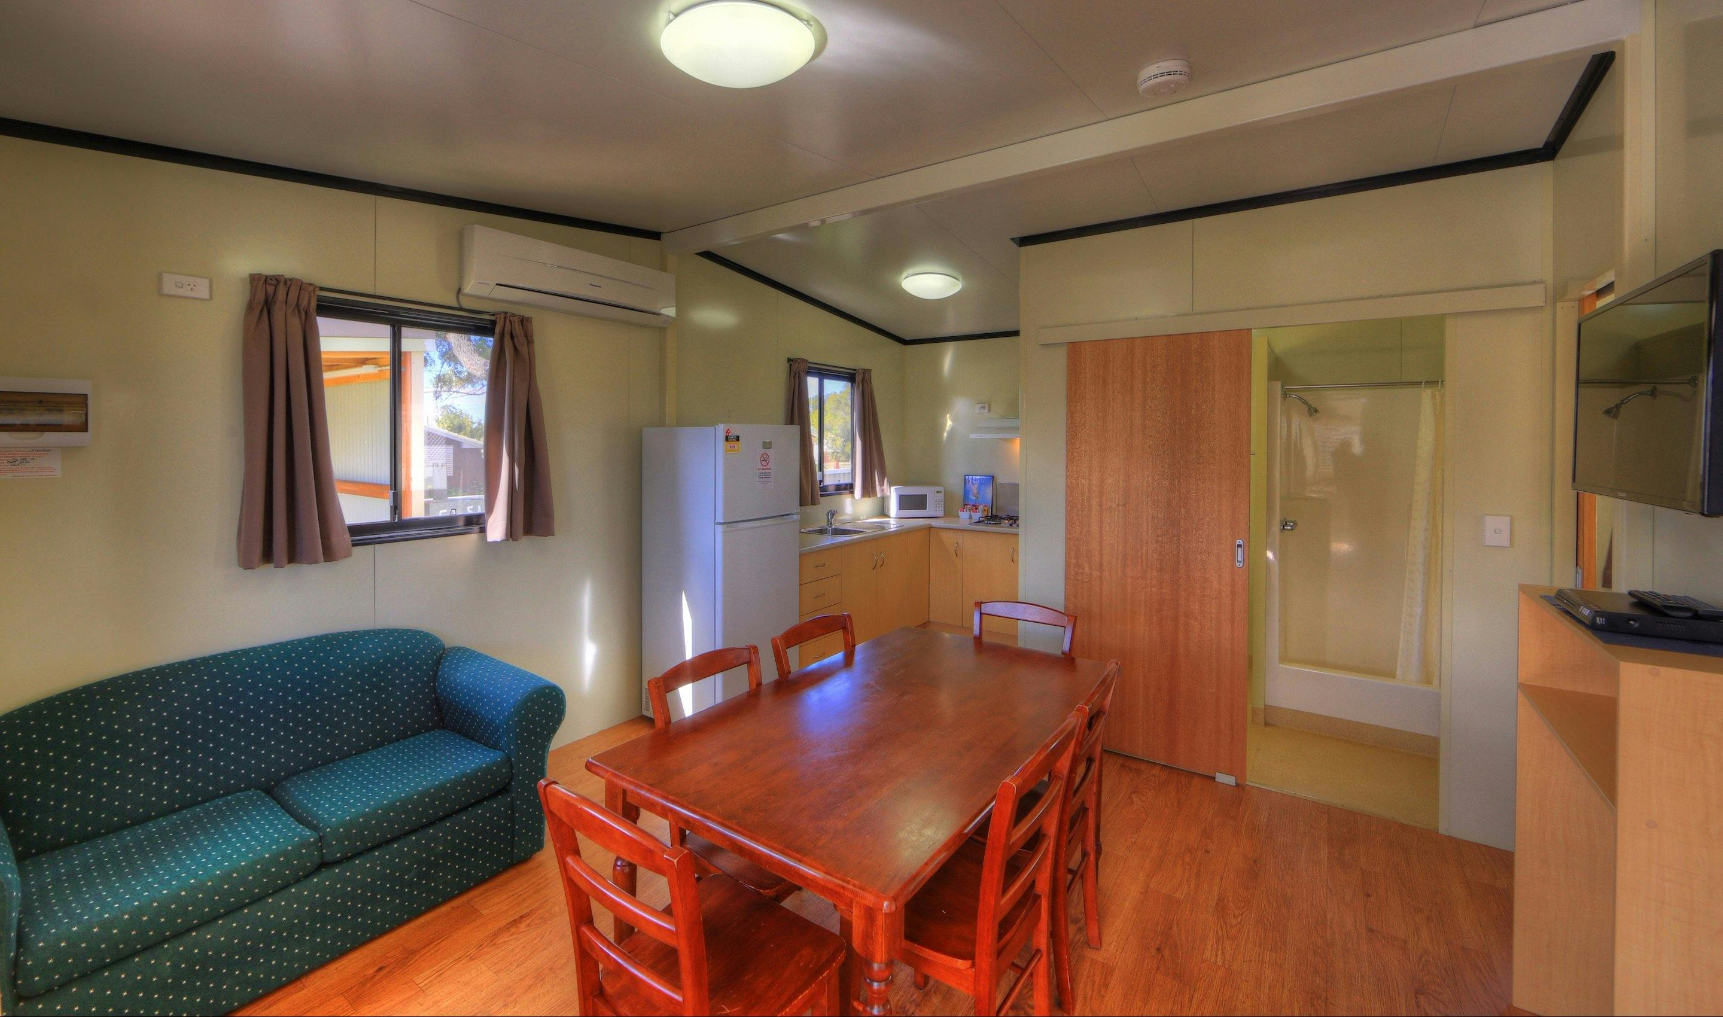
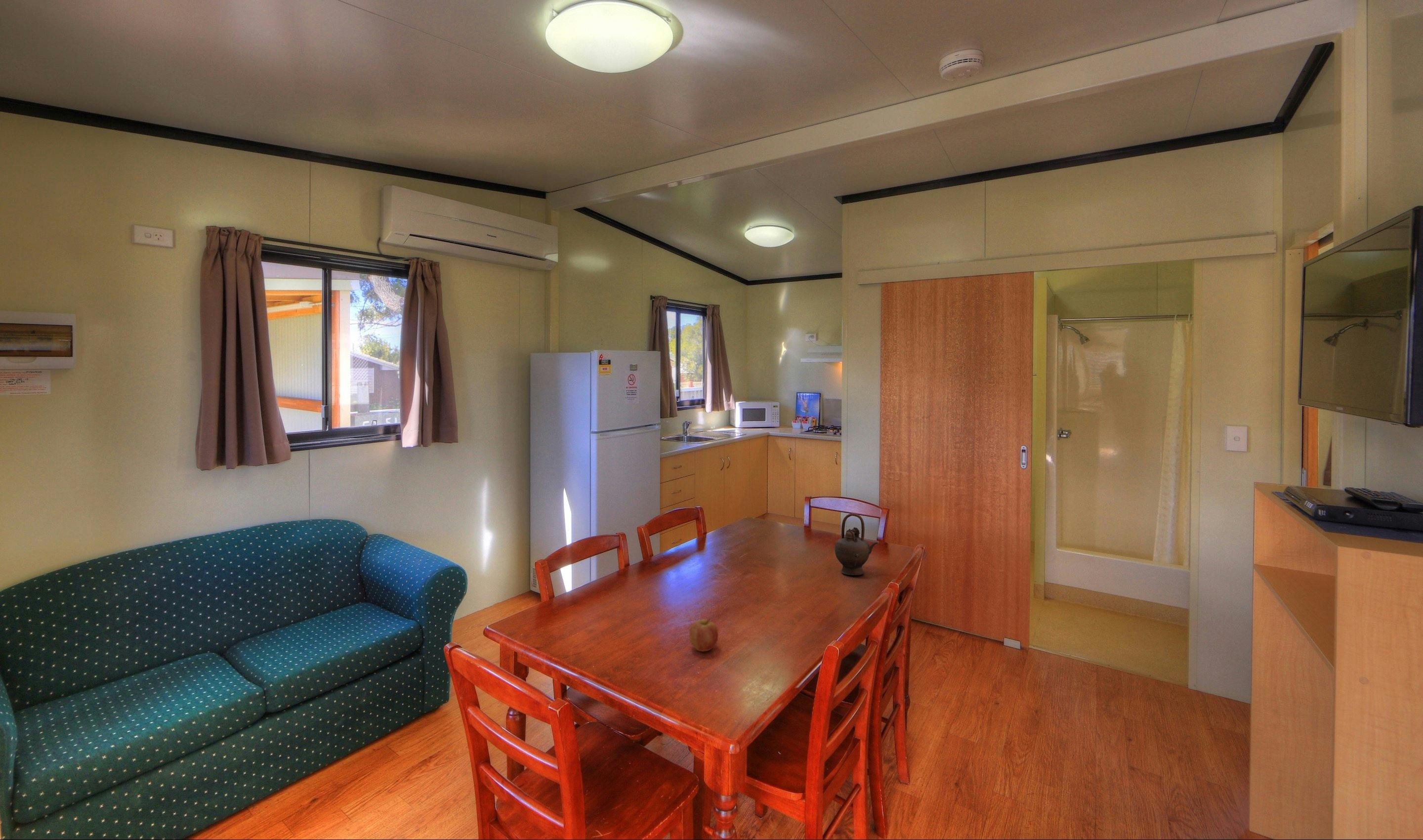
+ fruit (704, 634)
+ teapot (856, 544)
